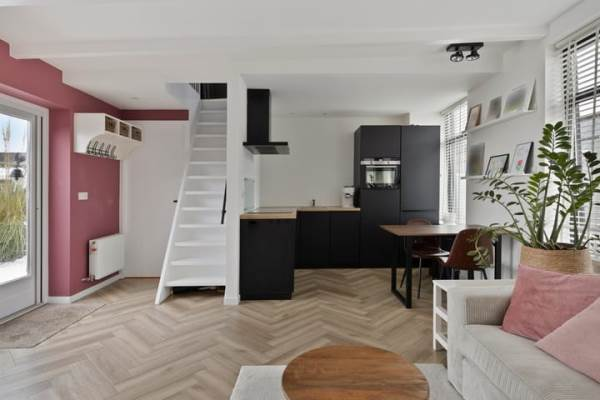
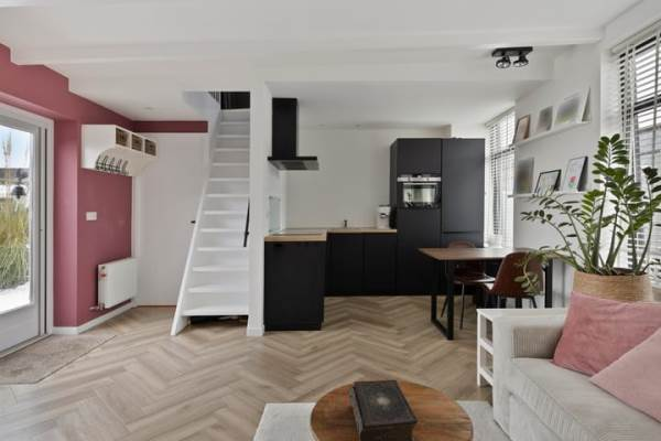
+ book (380, 411)
